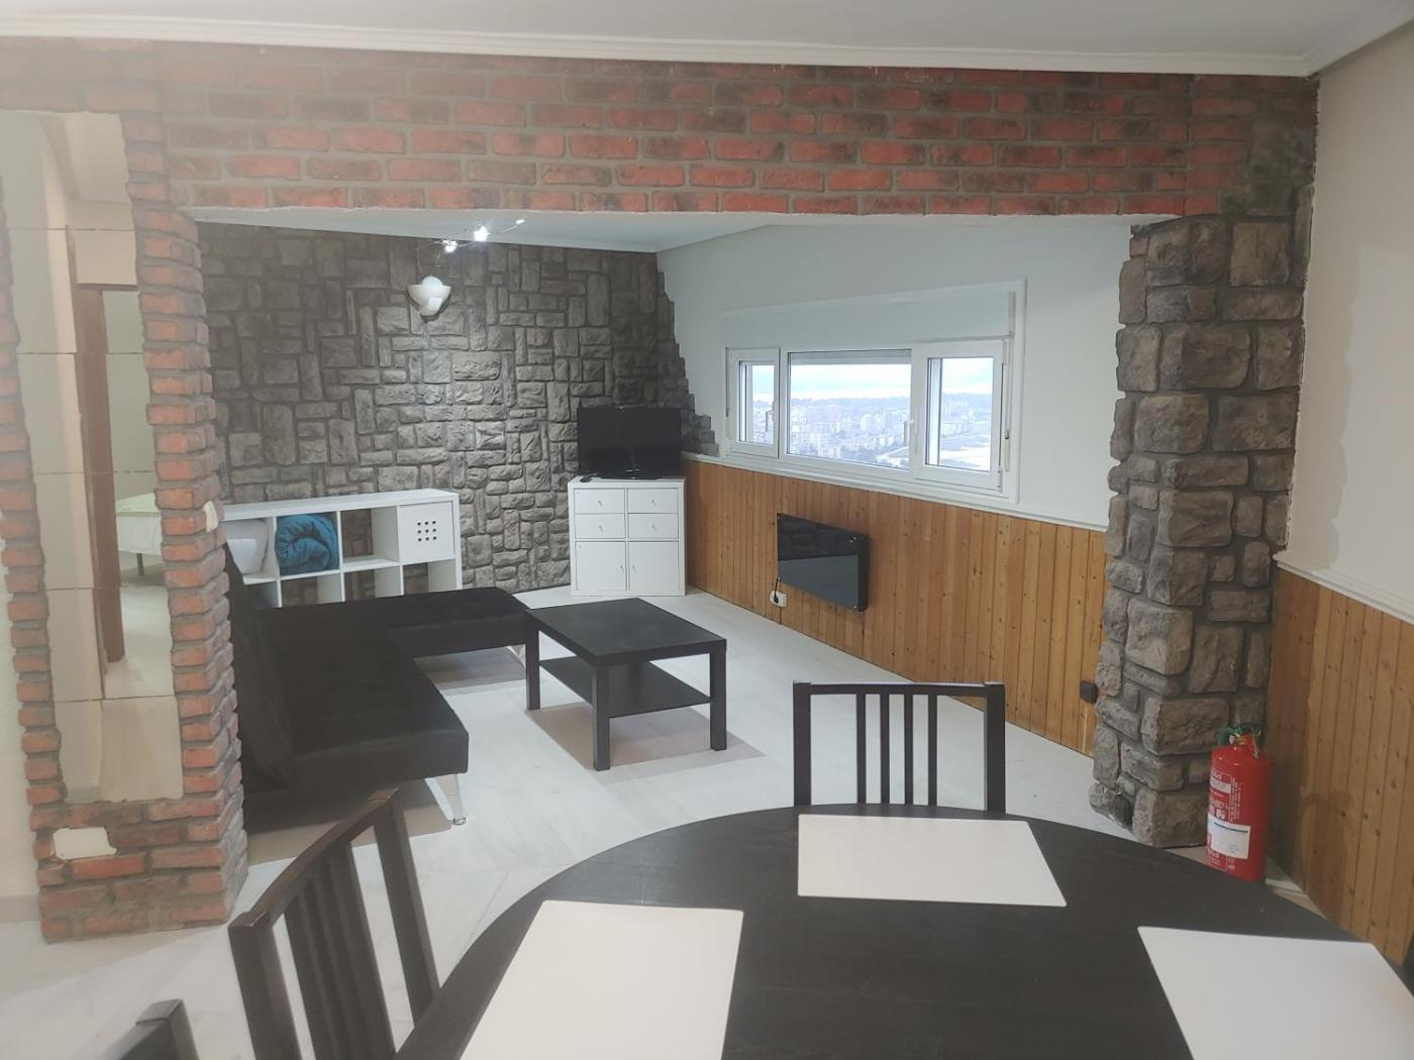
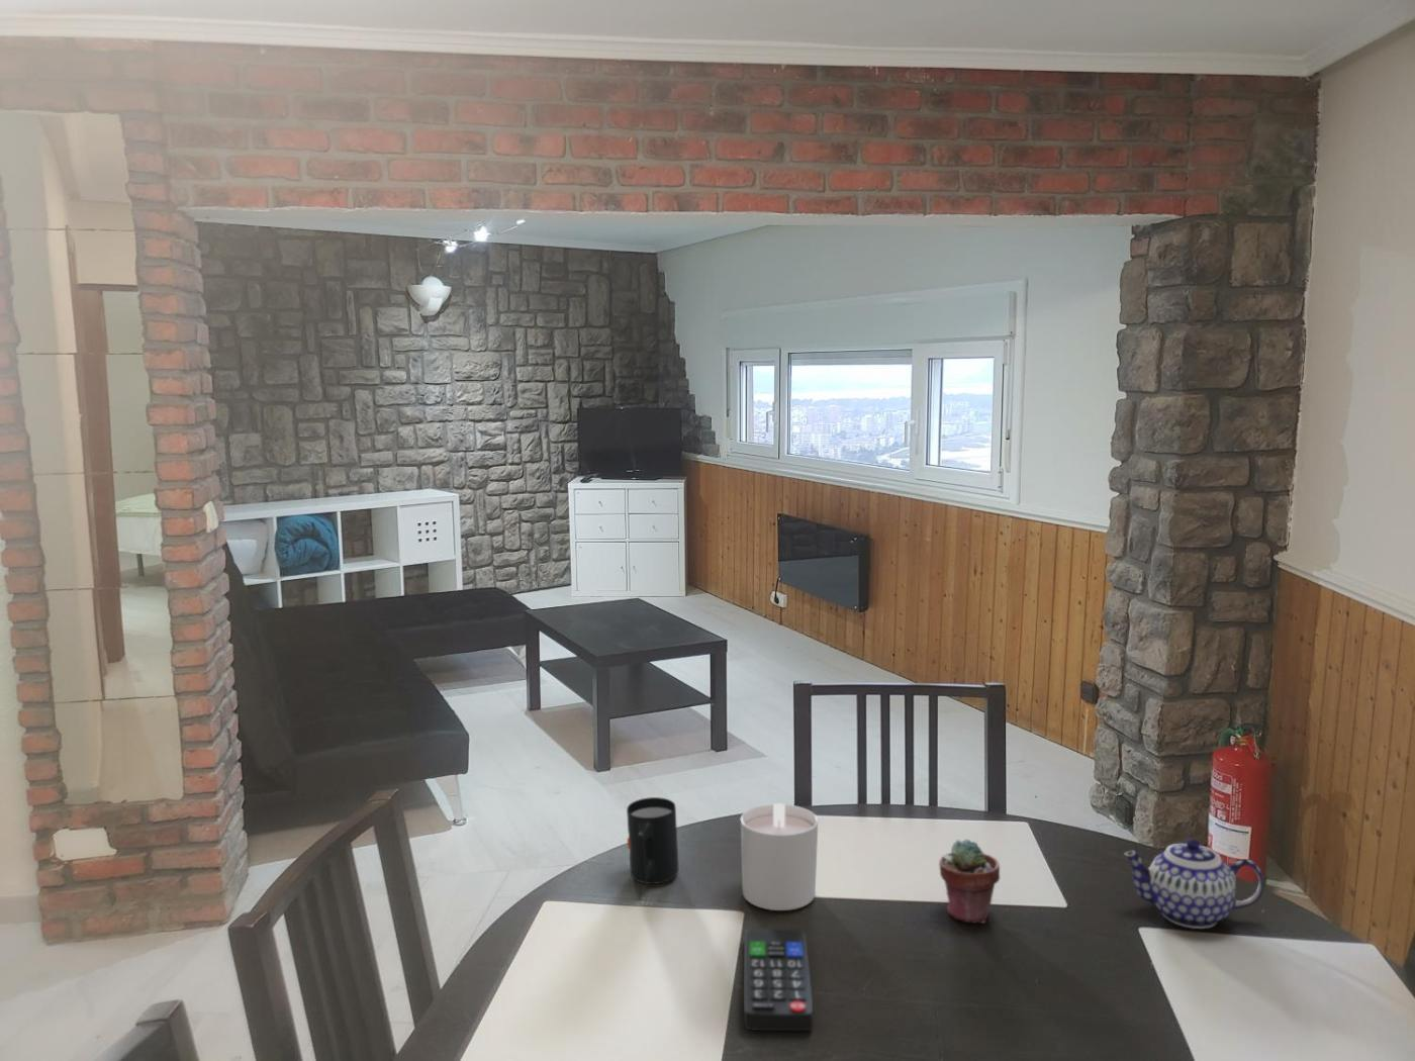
+ potted succulent (968, 877)
+ remote control (777, 974)
+ mug (650, 846)
+ candle (778, 849)
+ teapot (1192, 878)
